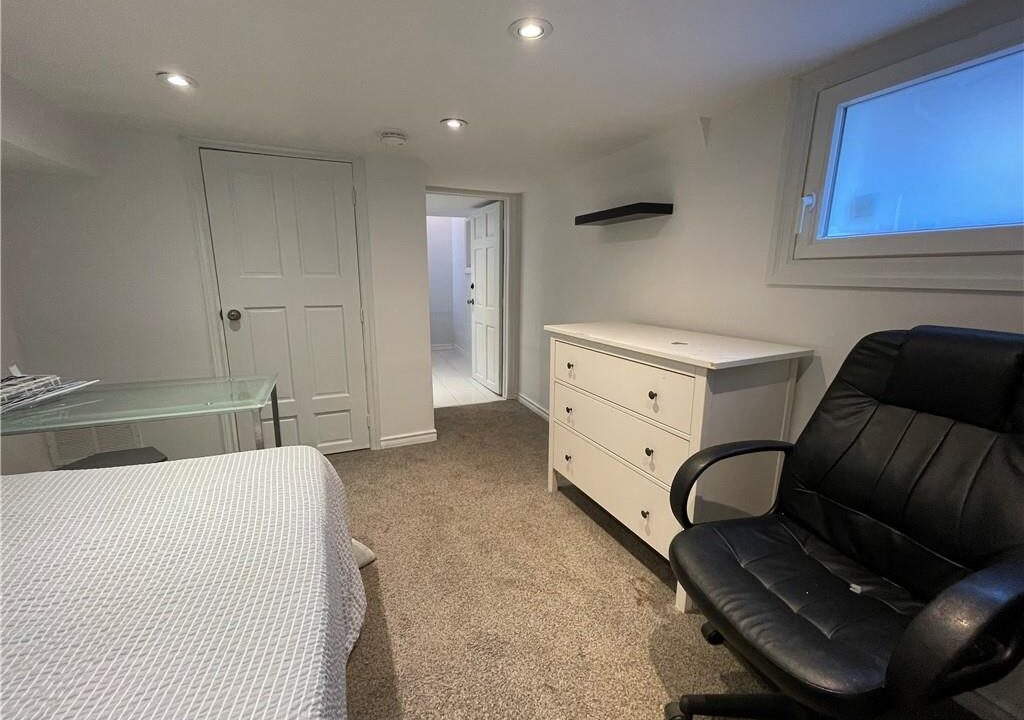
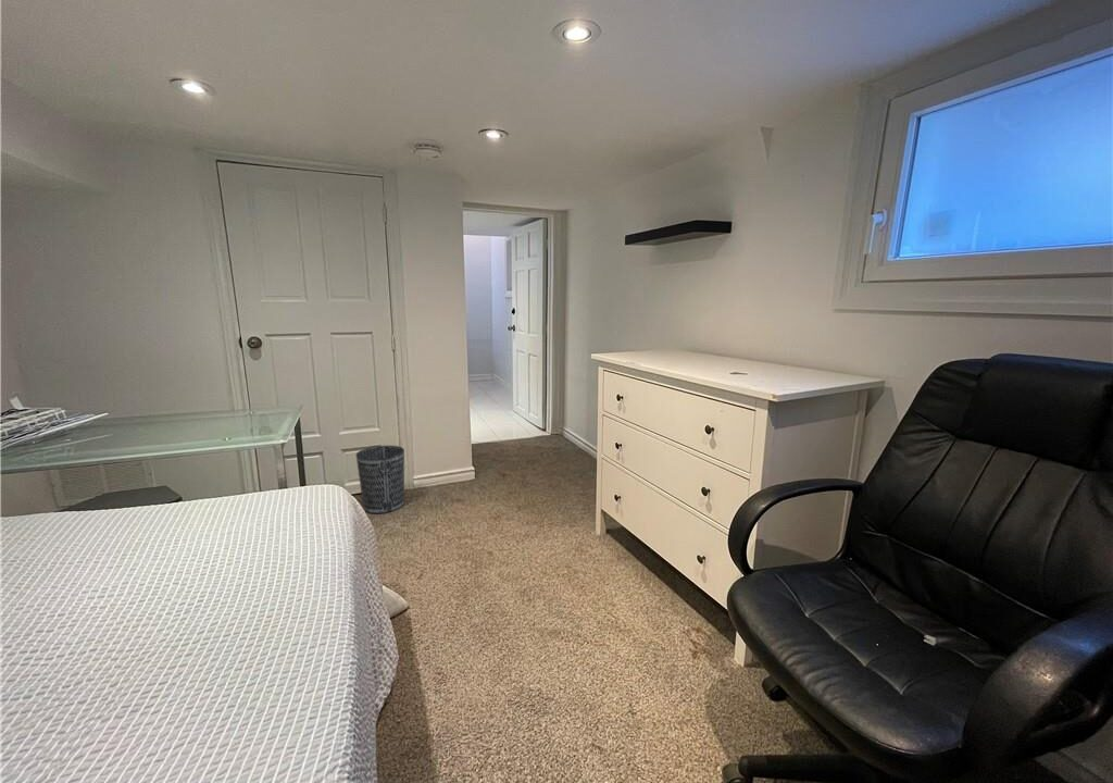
+ wastebasket (382, 478)
